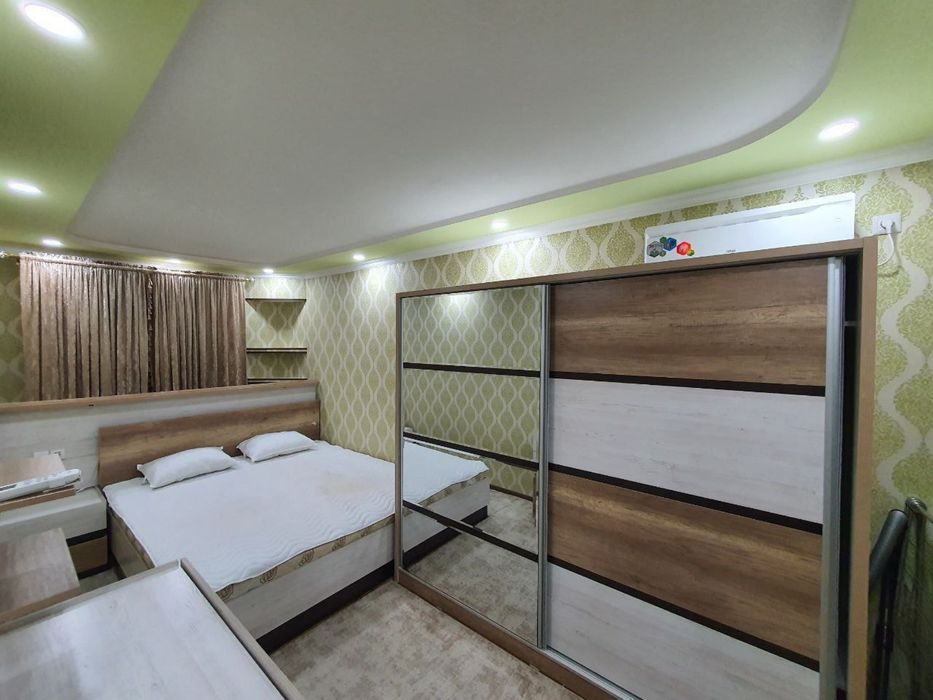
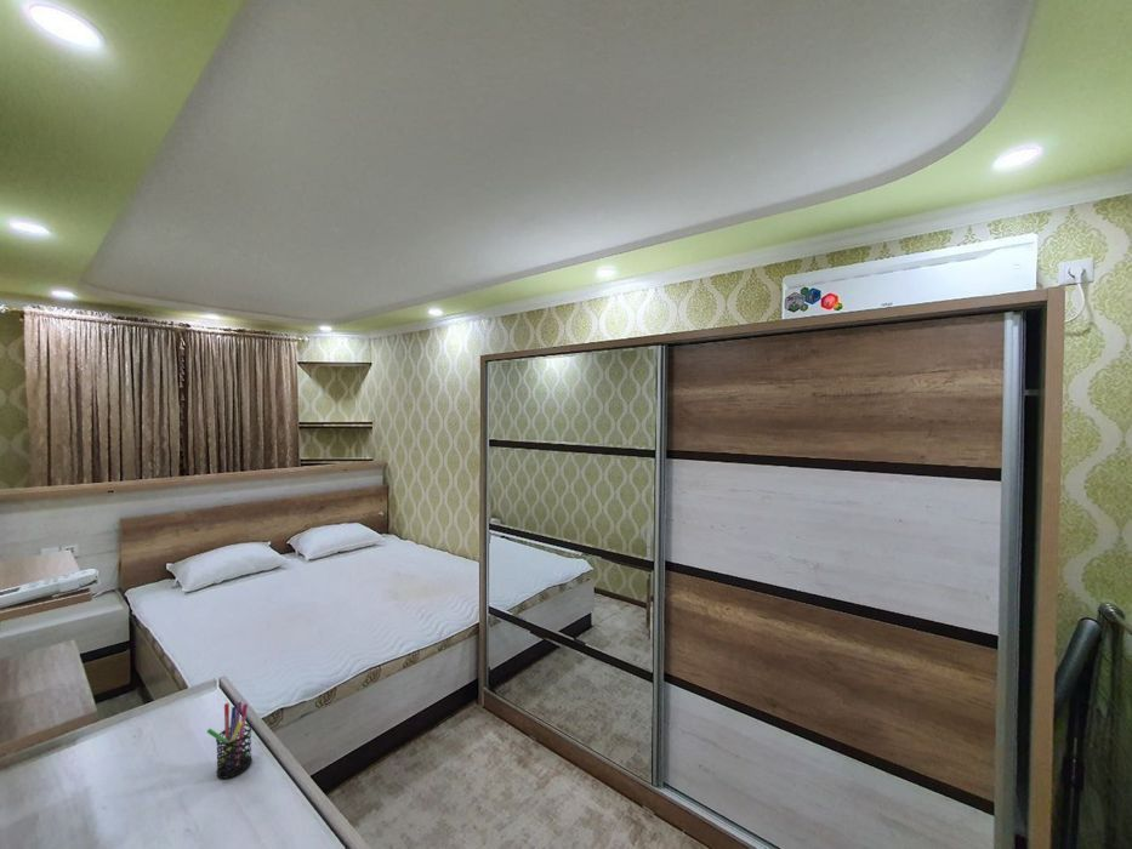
+ pen holder (229, 739)
